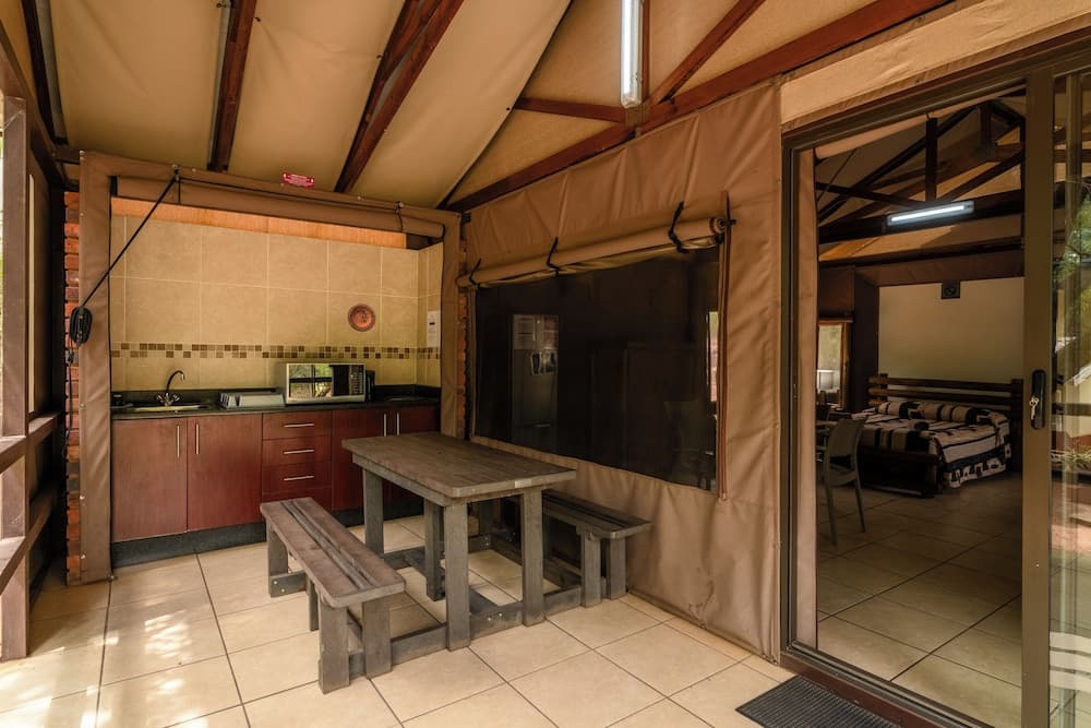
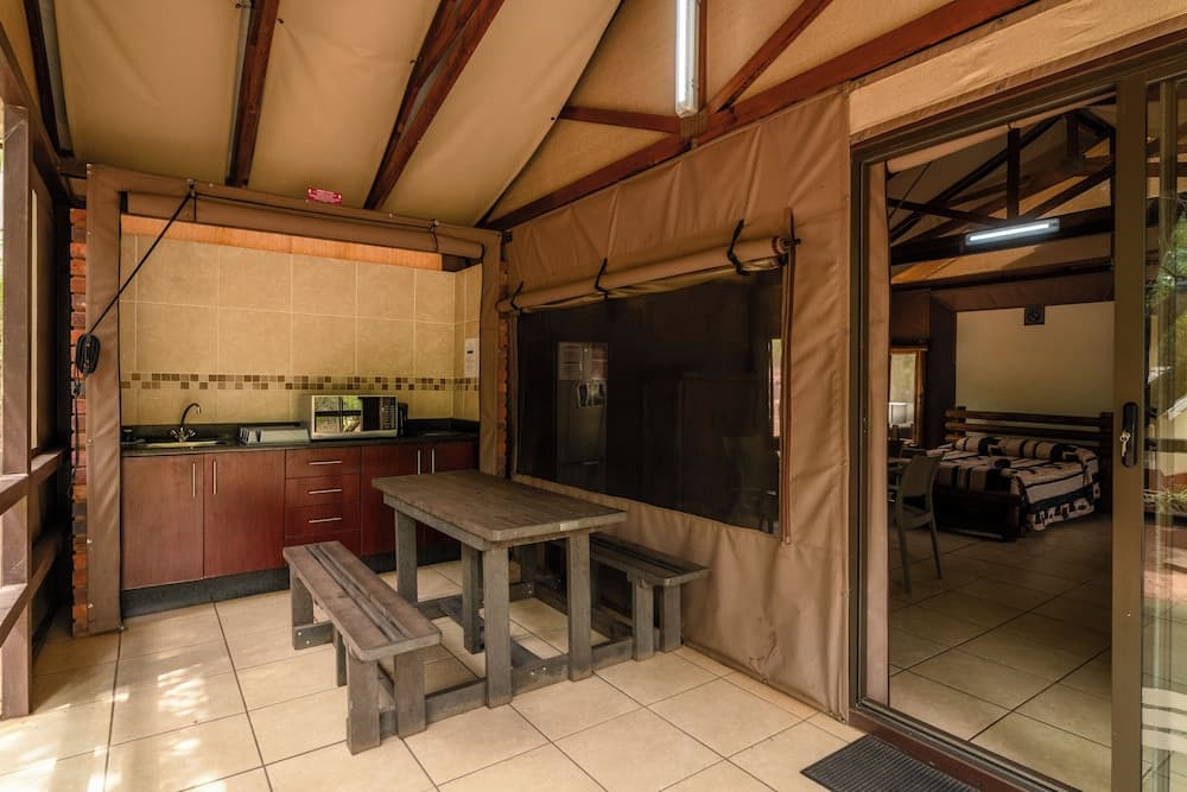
- decorative plate (361, 318)
